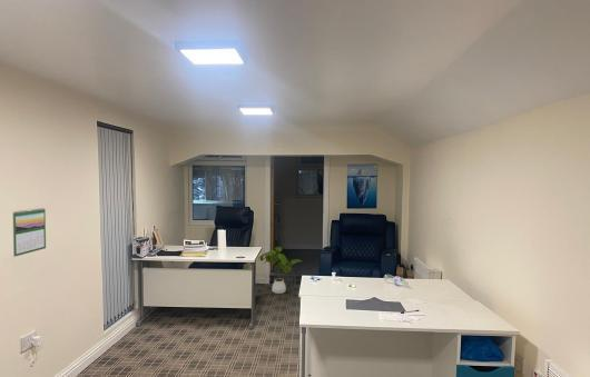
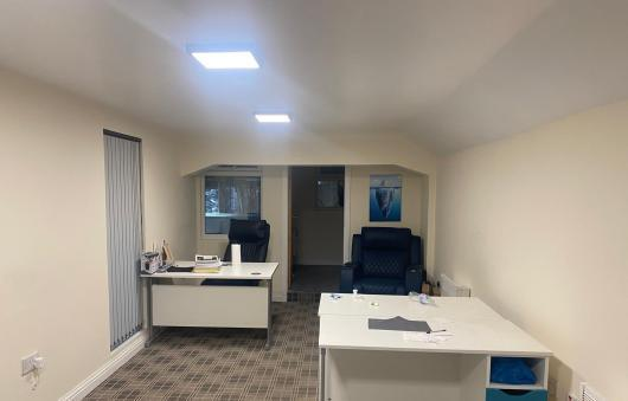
- calendar (30, 230)
- house plant (281, 271)
